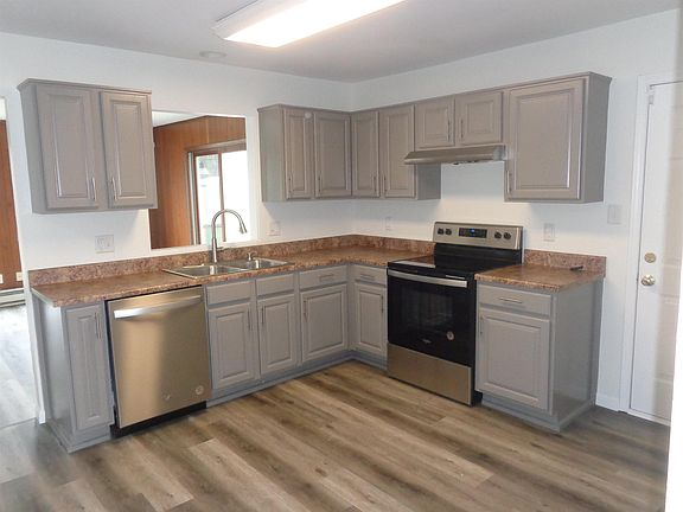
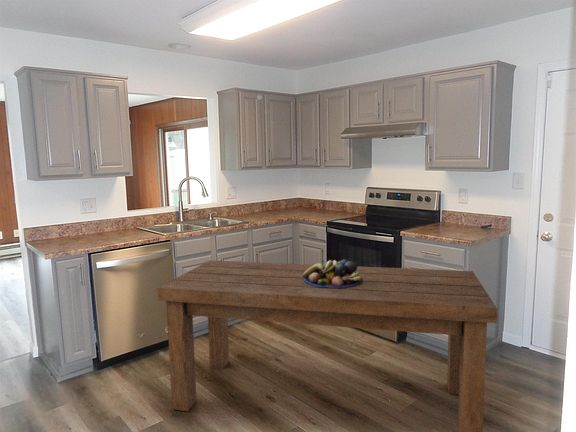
+ fruit bowl (332, 269)
+ dining table (325, 325)
